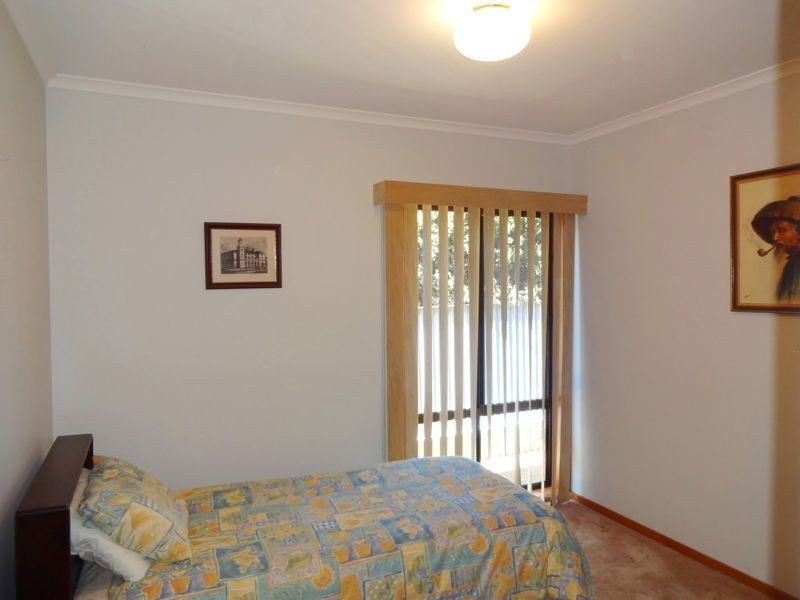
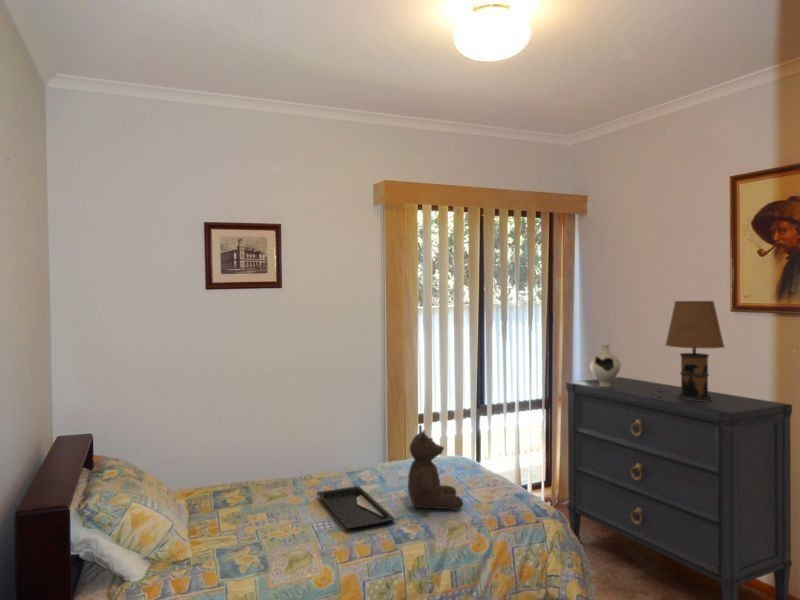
+ serving tray (353, 507)
+ dresser (665, 482)
+ decorative vase (605, 364)
+ teddy bear (434, 466)
+ table lamp (683, 347)
